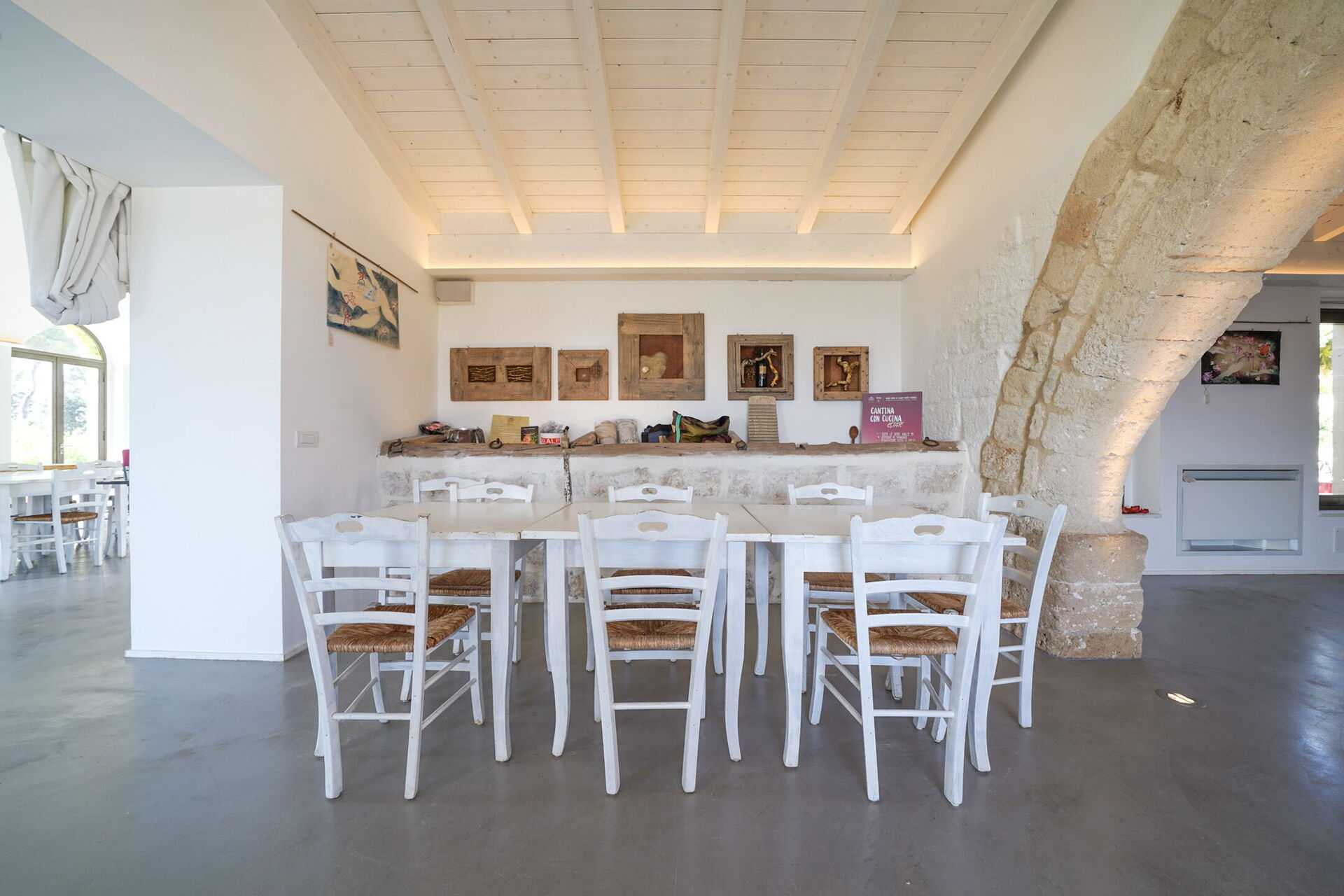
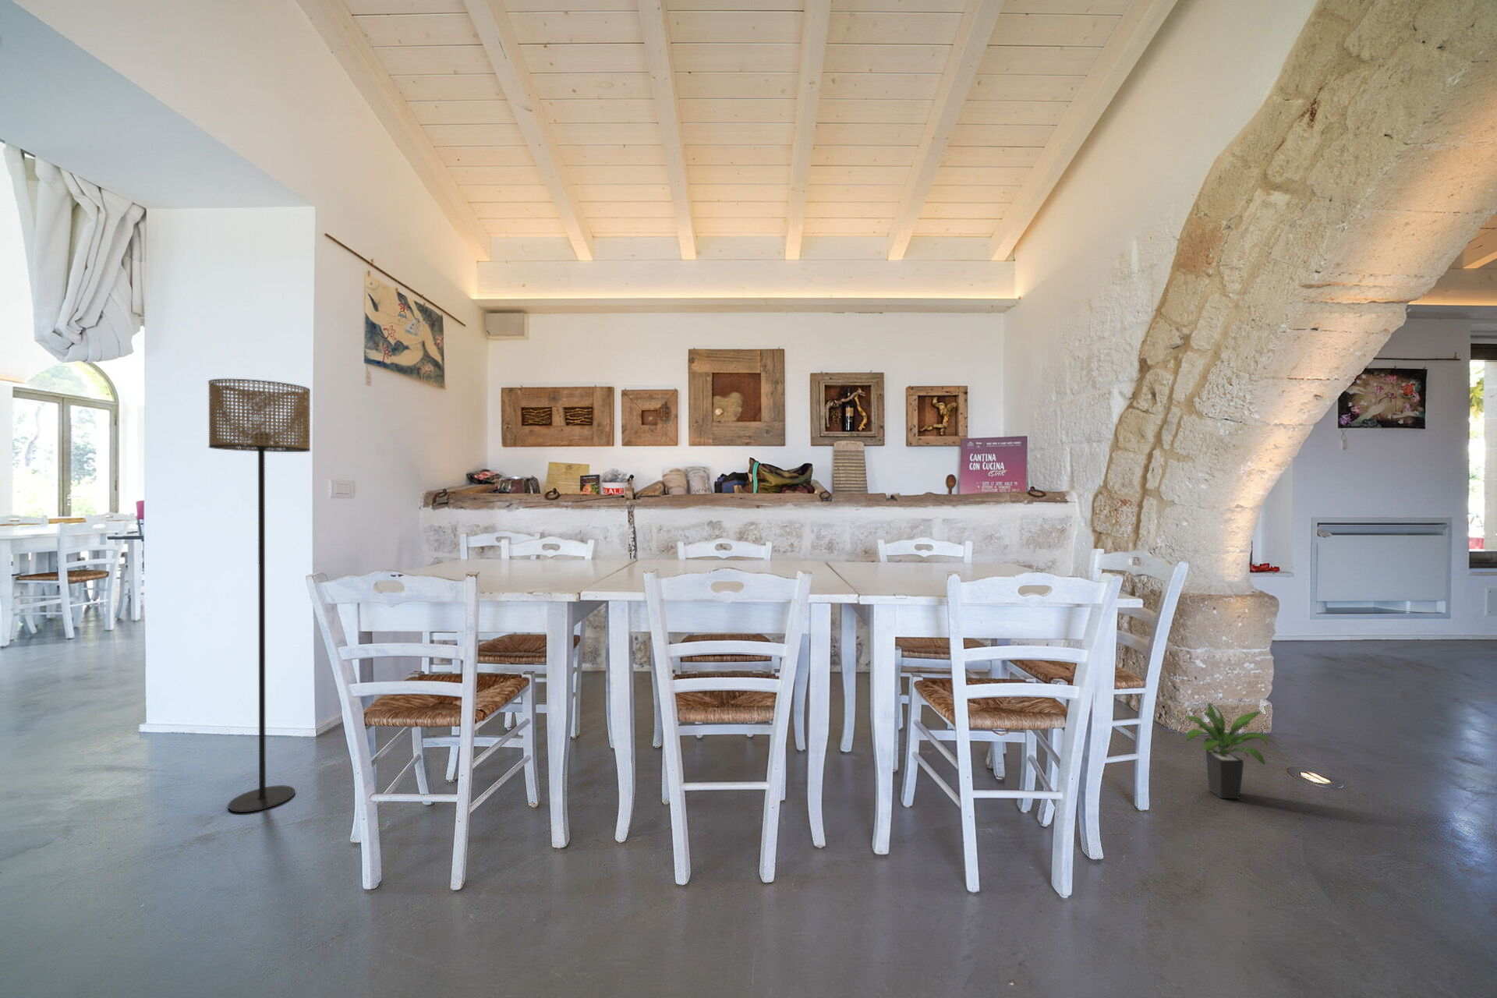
+ potted plant (1223, 750)
+ floor lamp (261, 593)
